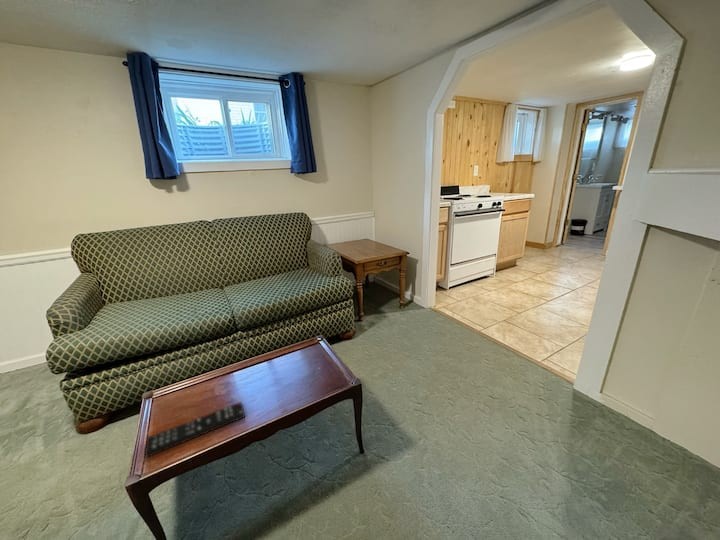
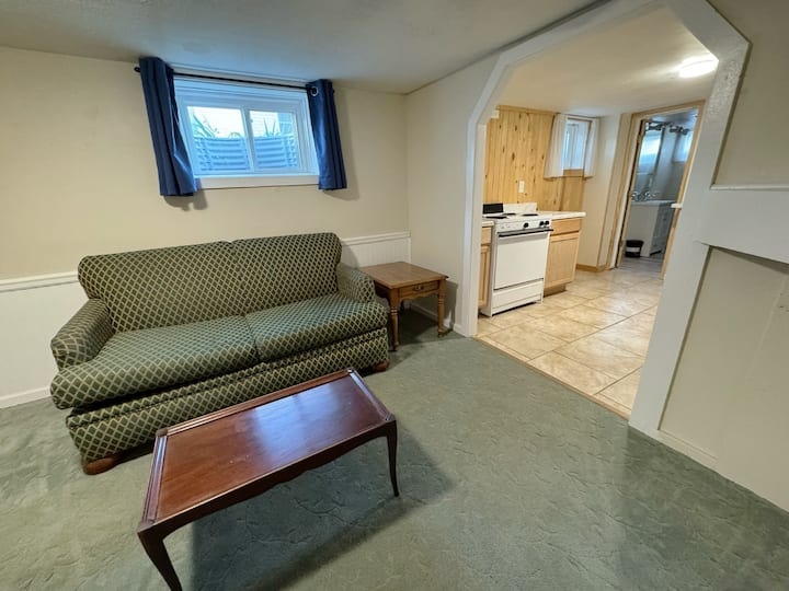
- remote control (198, 426)
